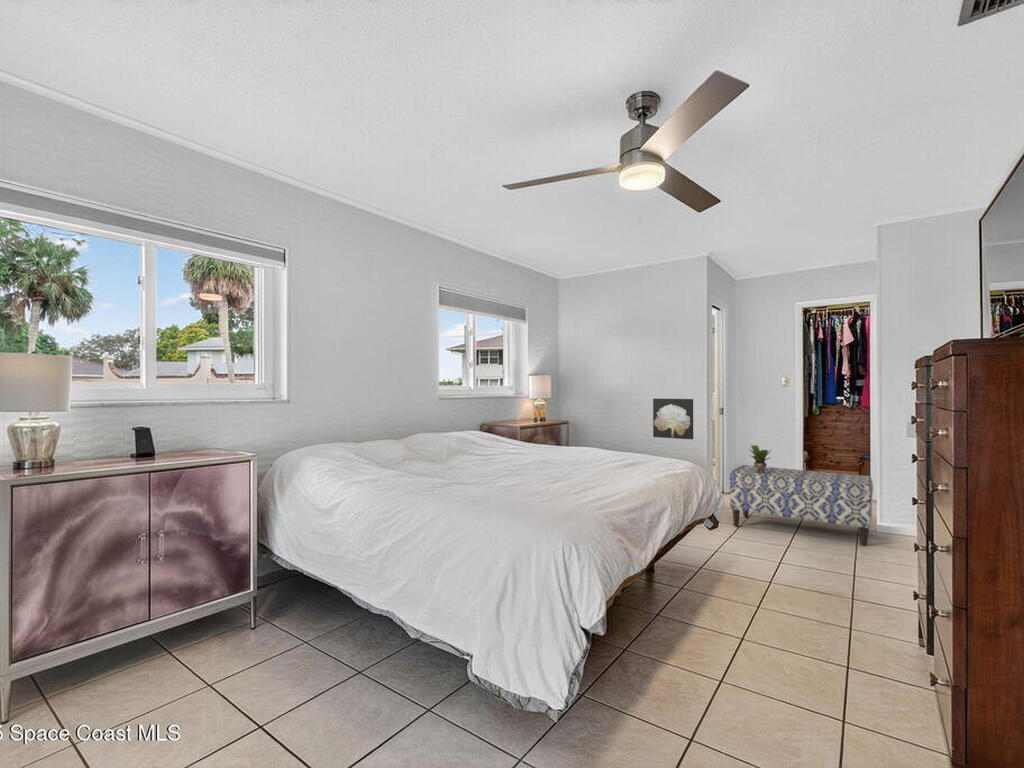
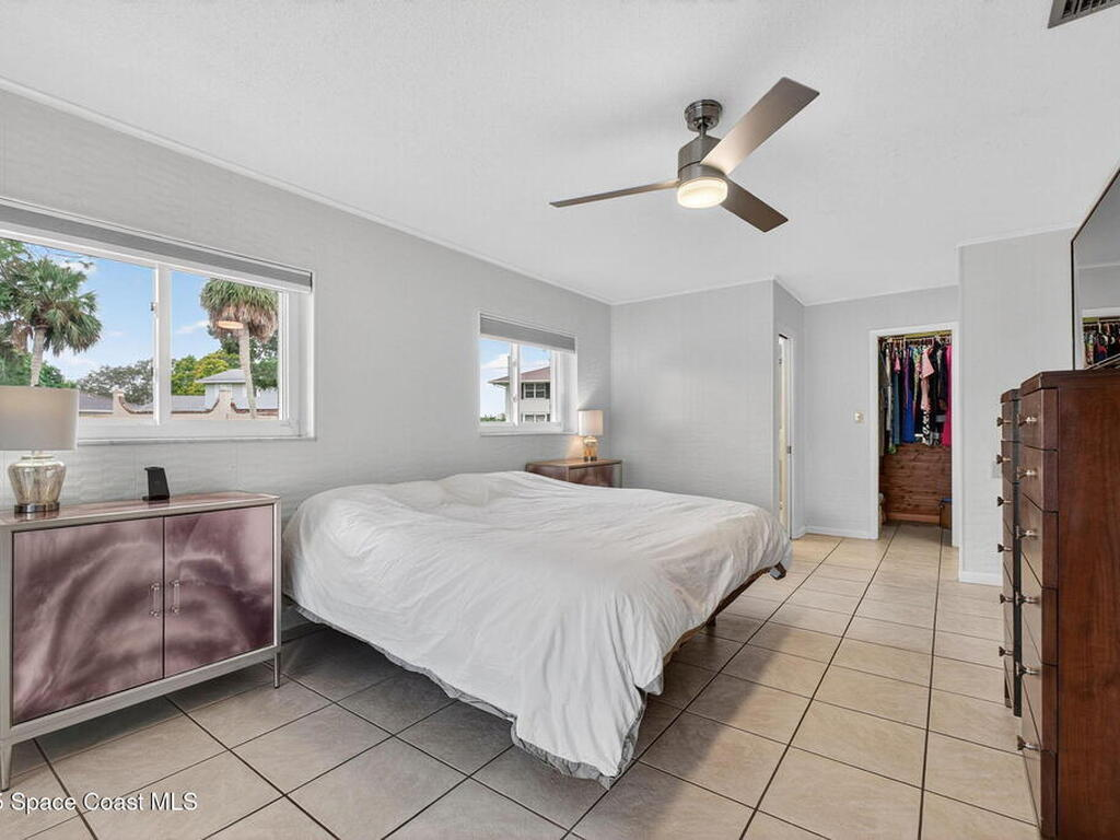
- wall art (672, 418)
- bench (798, 501)
- potted plant (759, 459)
